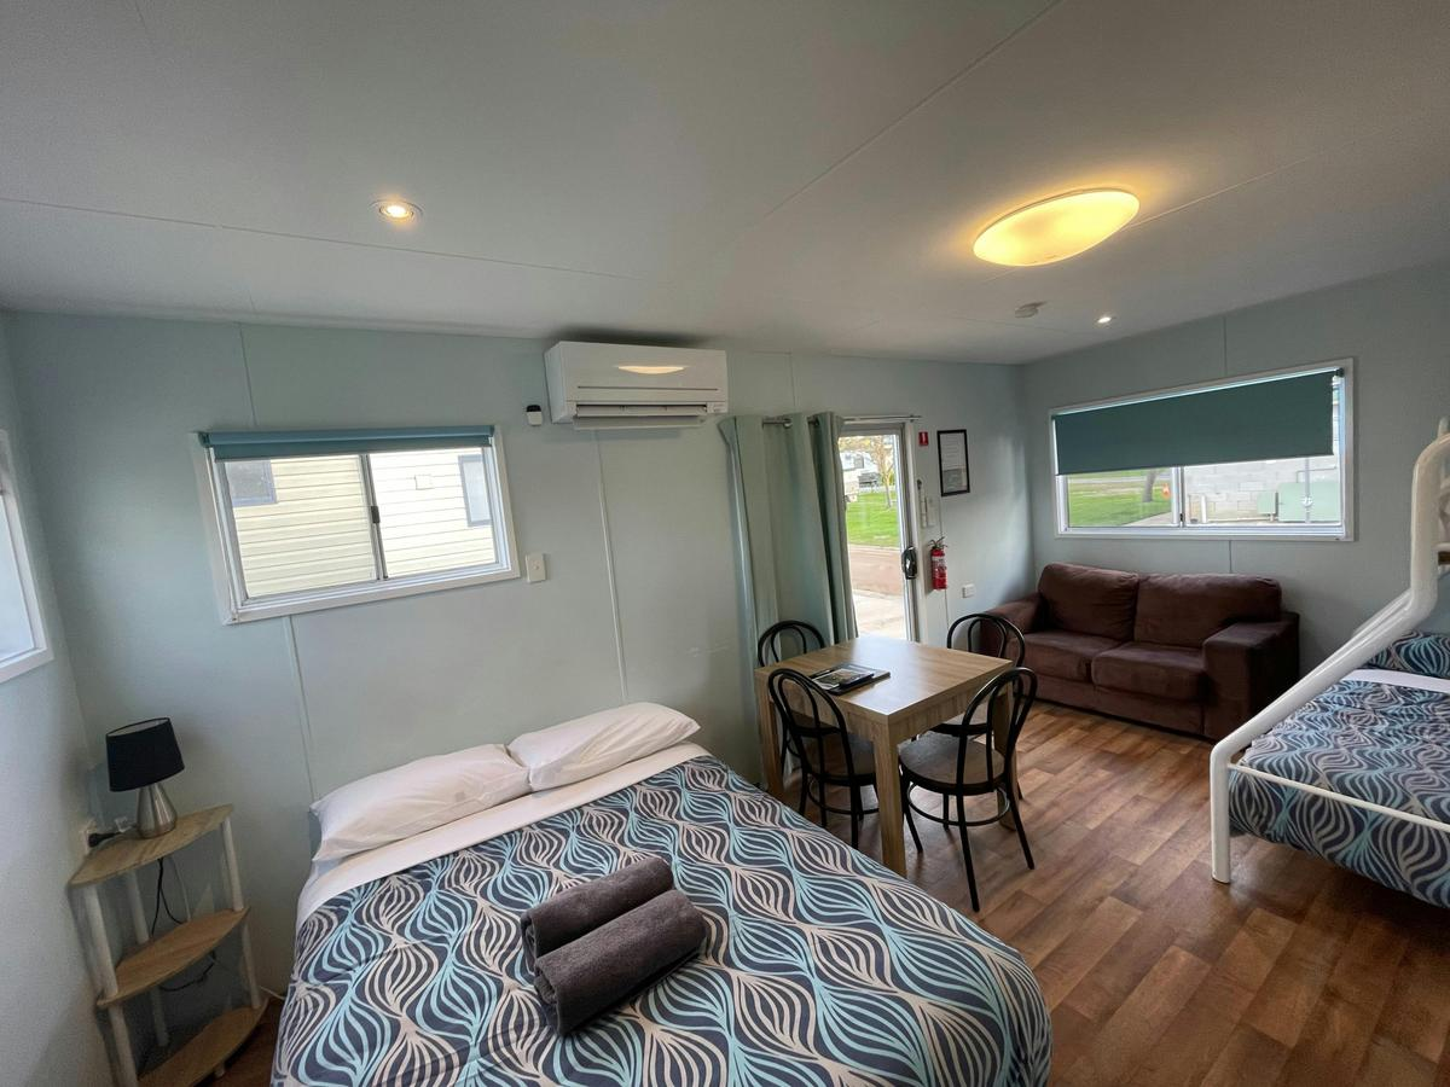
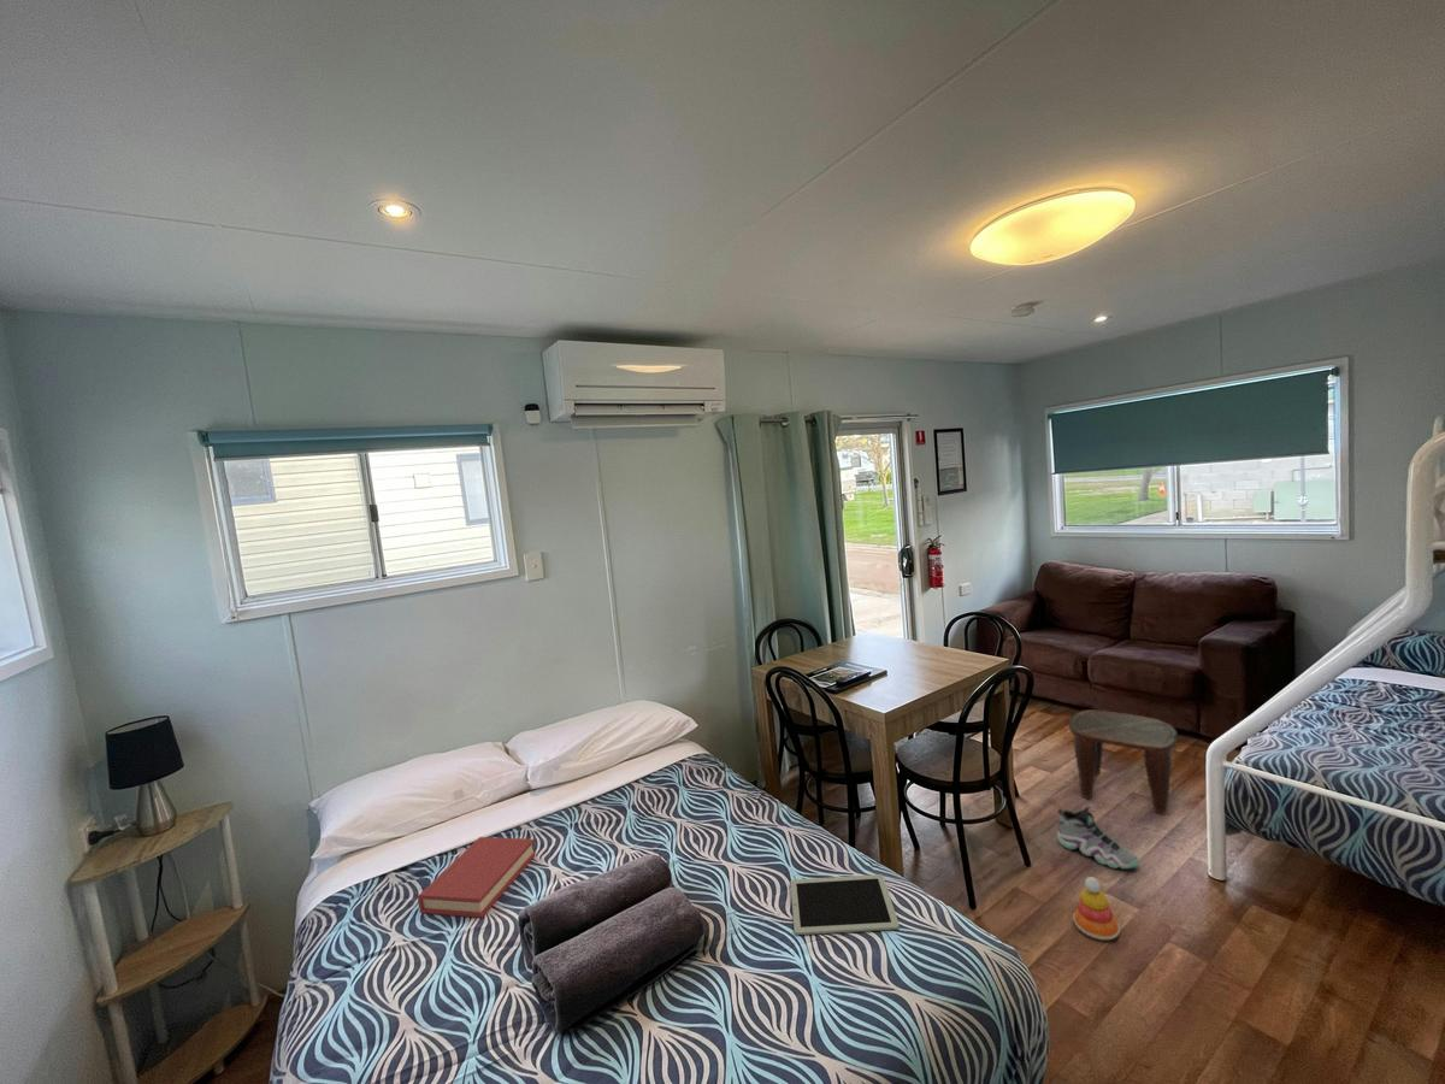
+ stacking toy (1095, 902)
+ tablet (841, 902)
+ stool (1122, 746)
+ sneaker (1095, 831)
+ hardback book (479, 873)
